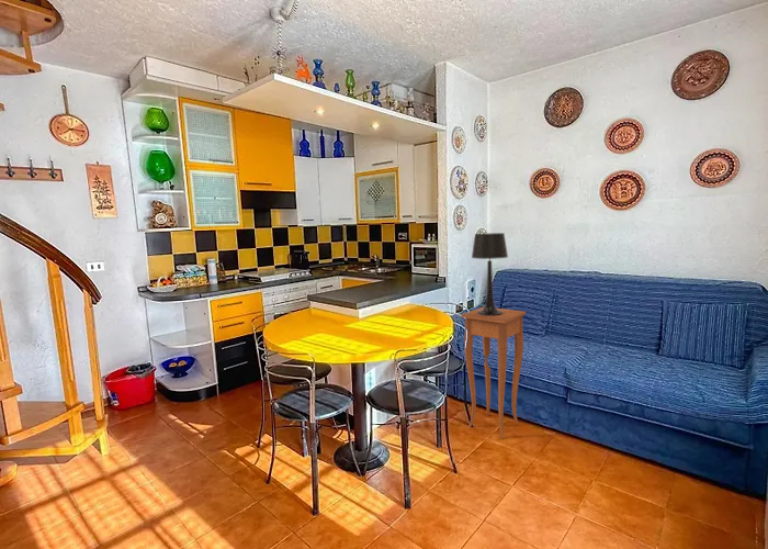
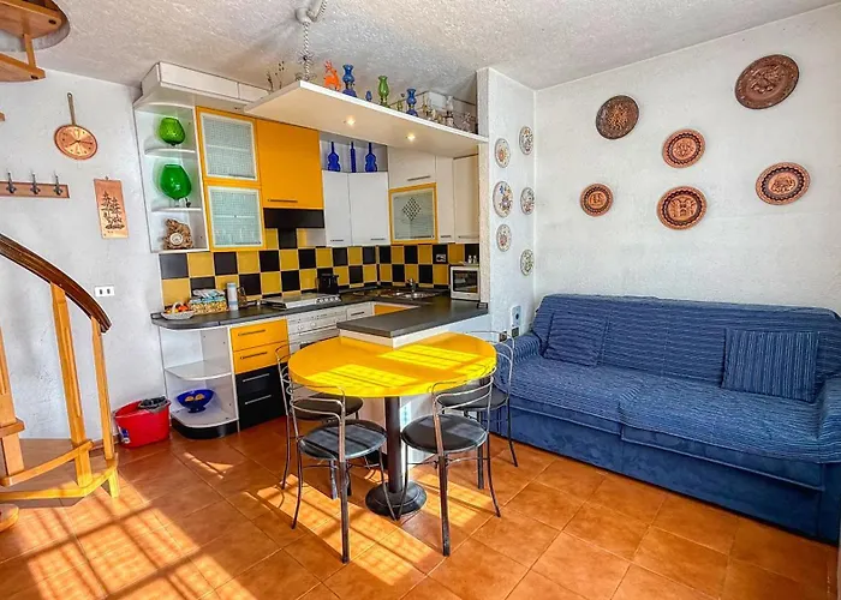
- table lamp (489, 273)
- side table (489, 370)
